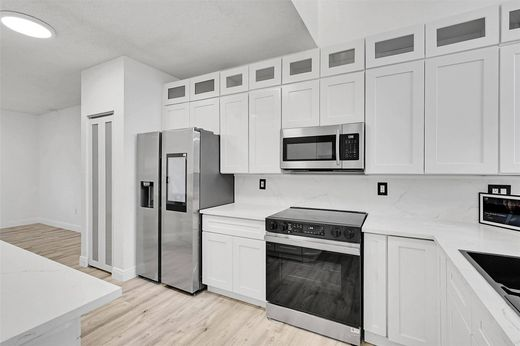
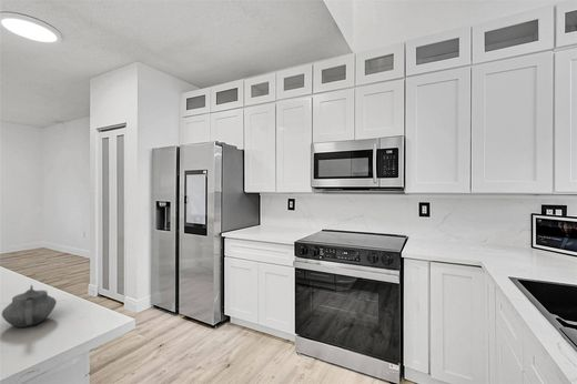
+ teapot (30, 304)
